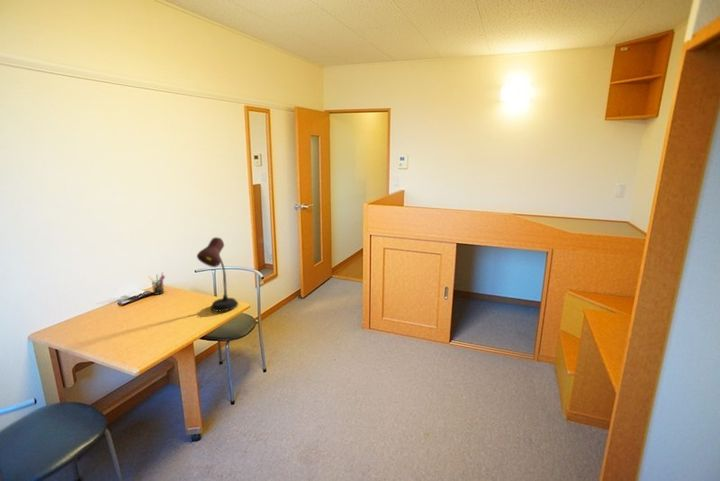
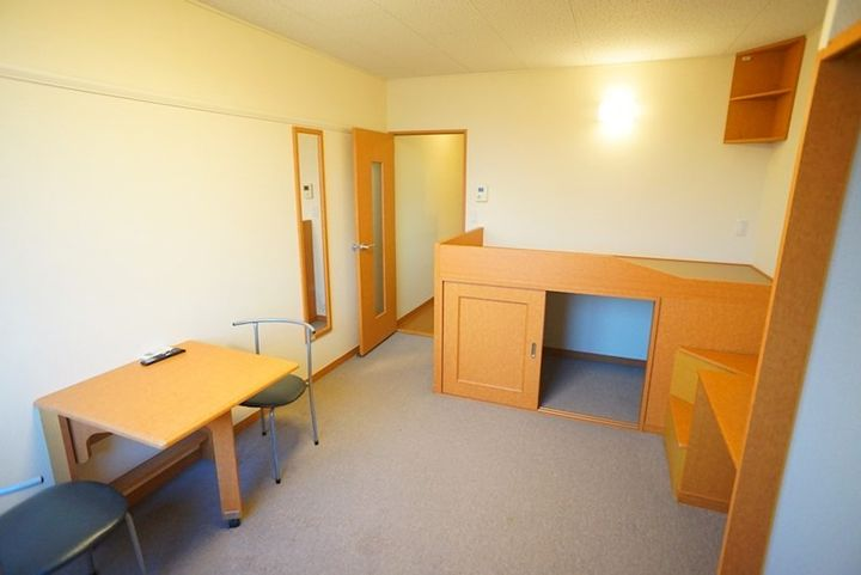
- desk lamp (223, 274)
- pen holder (158, 282)
